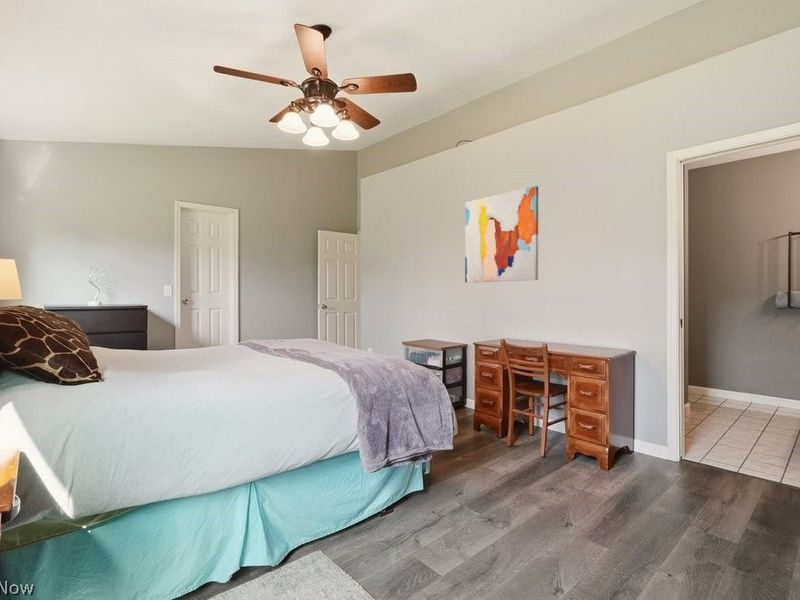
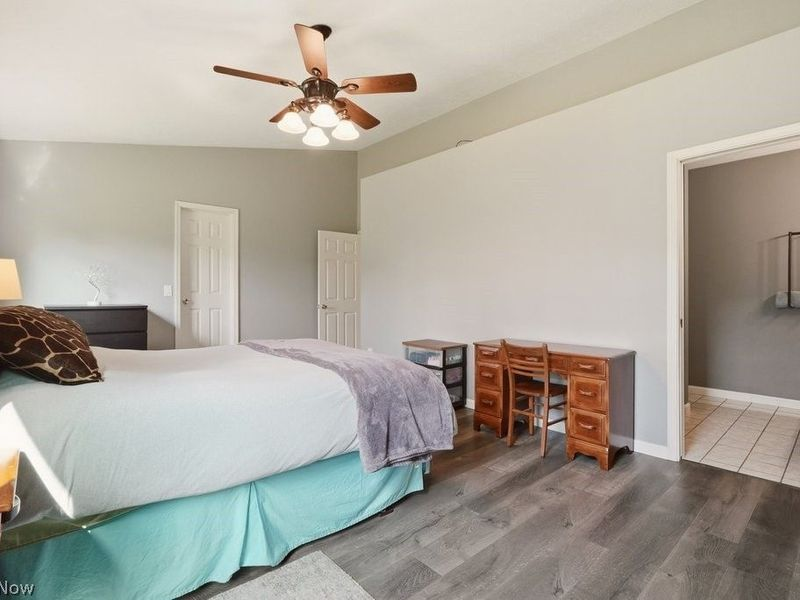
- wall art (498, 238)
